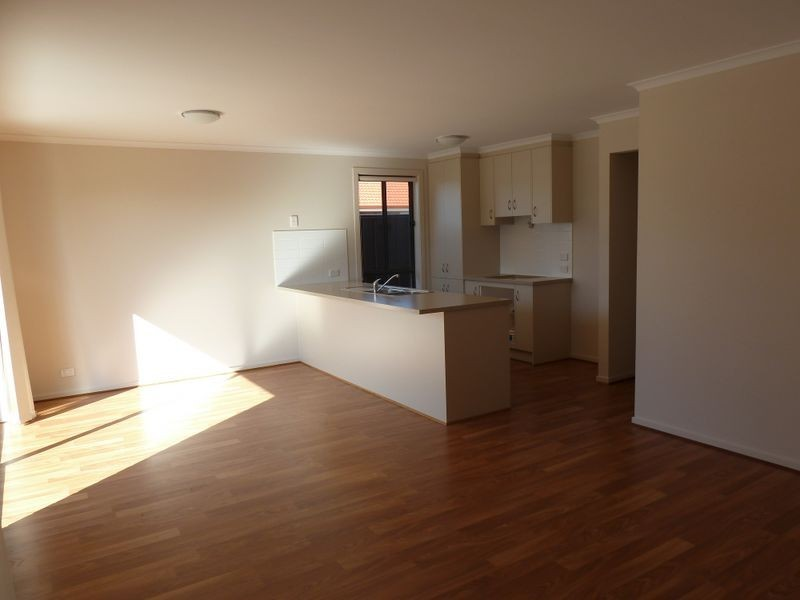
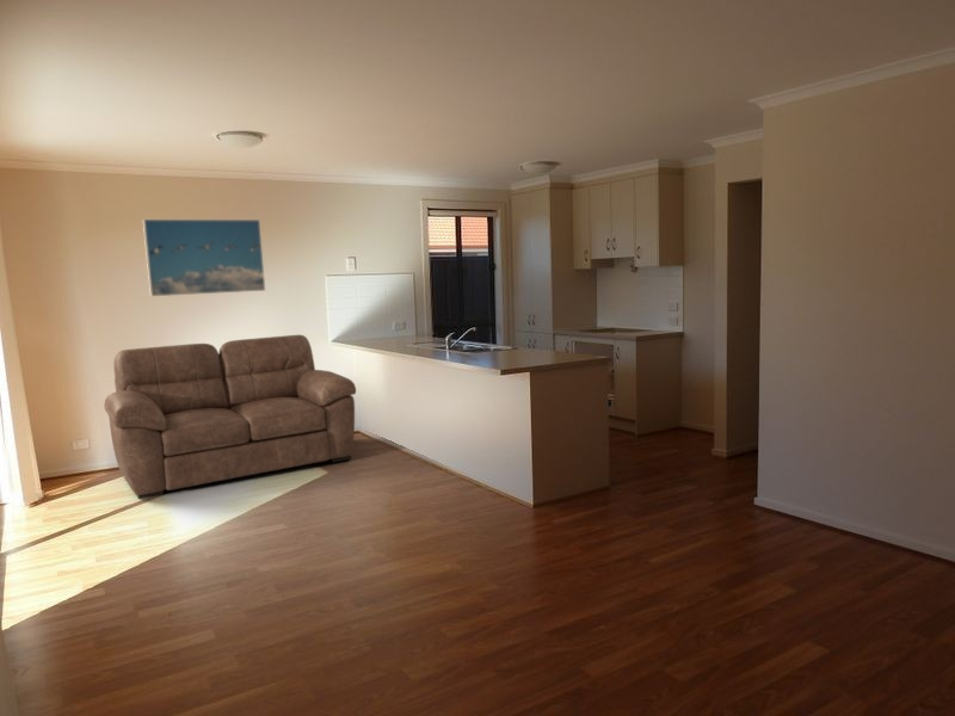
+ sofa (232, 406)
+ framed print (207, 257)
